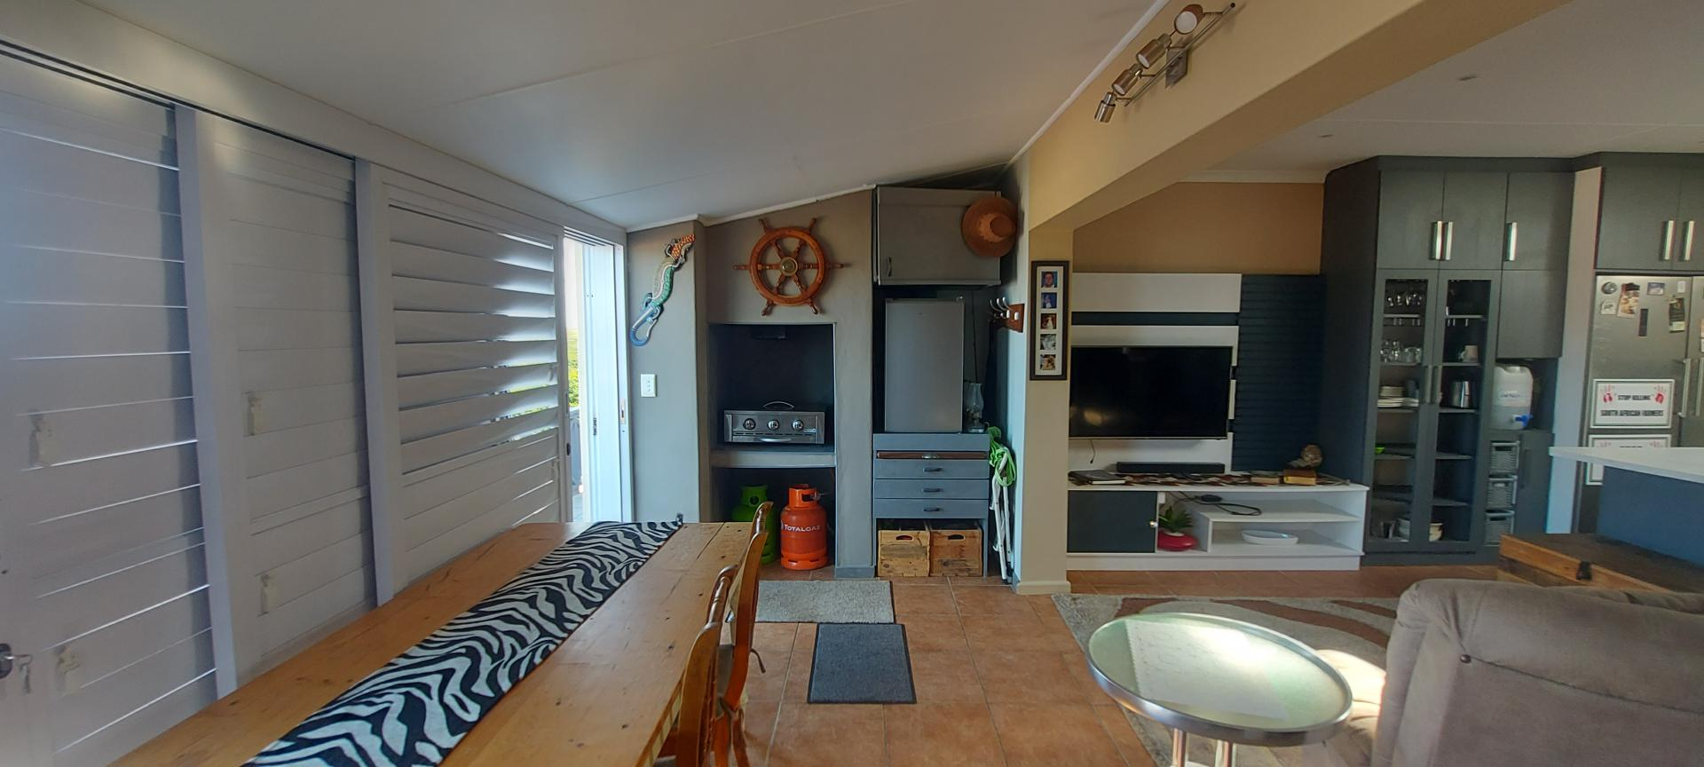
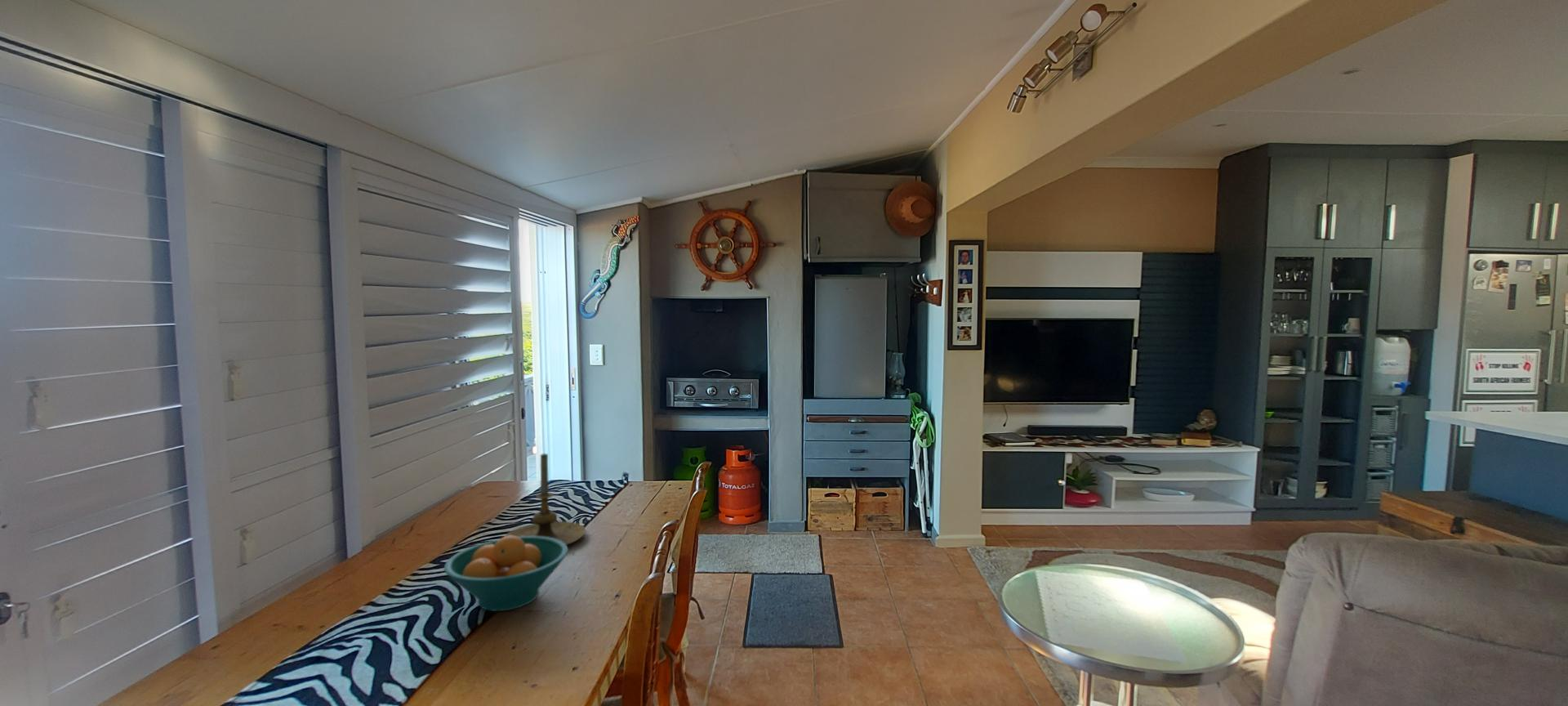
+ candle holder (544, 496)
+ fruit bowl (508, 568)
